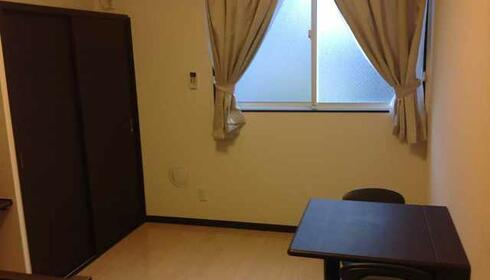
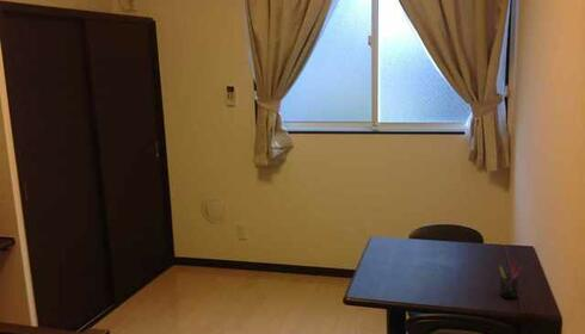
+ pen holder (507, 278)
